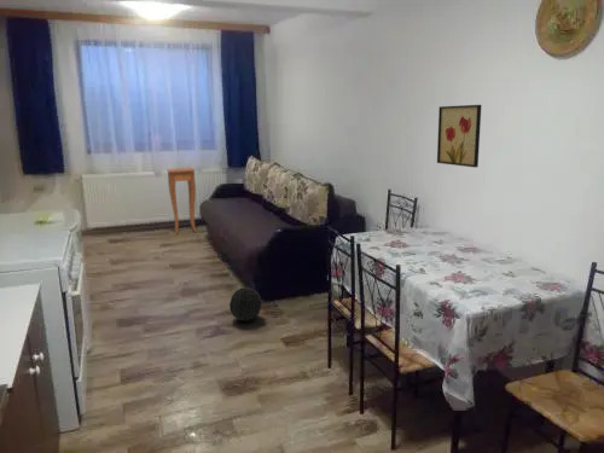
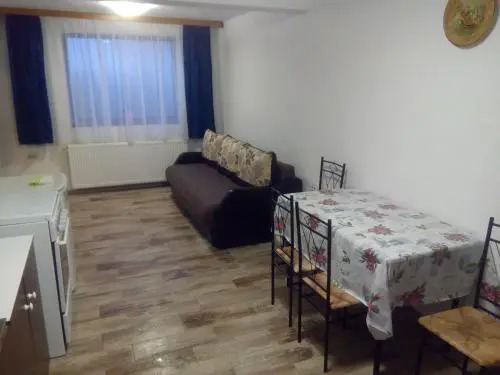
- side table (188, 201)
- wall art (458, 135)
- ball (245, 303)
